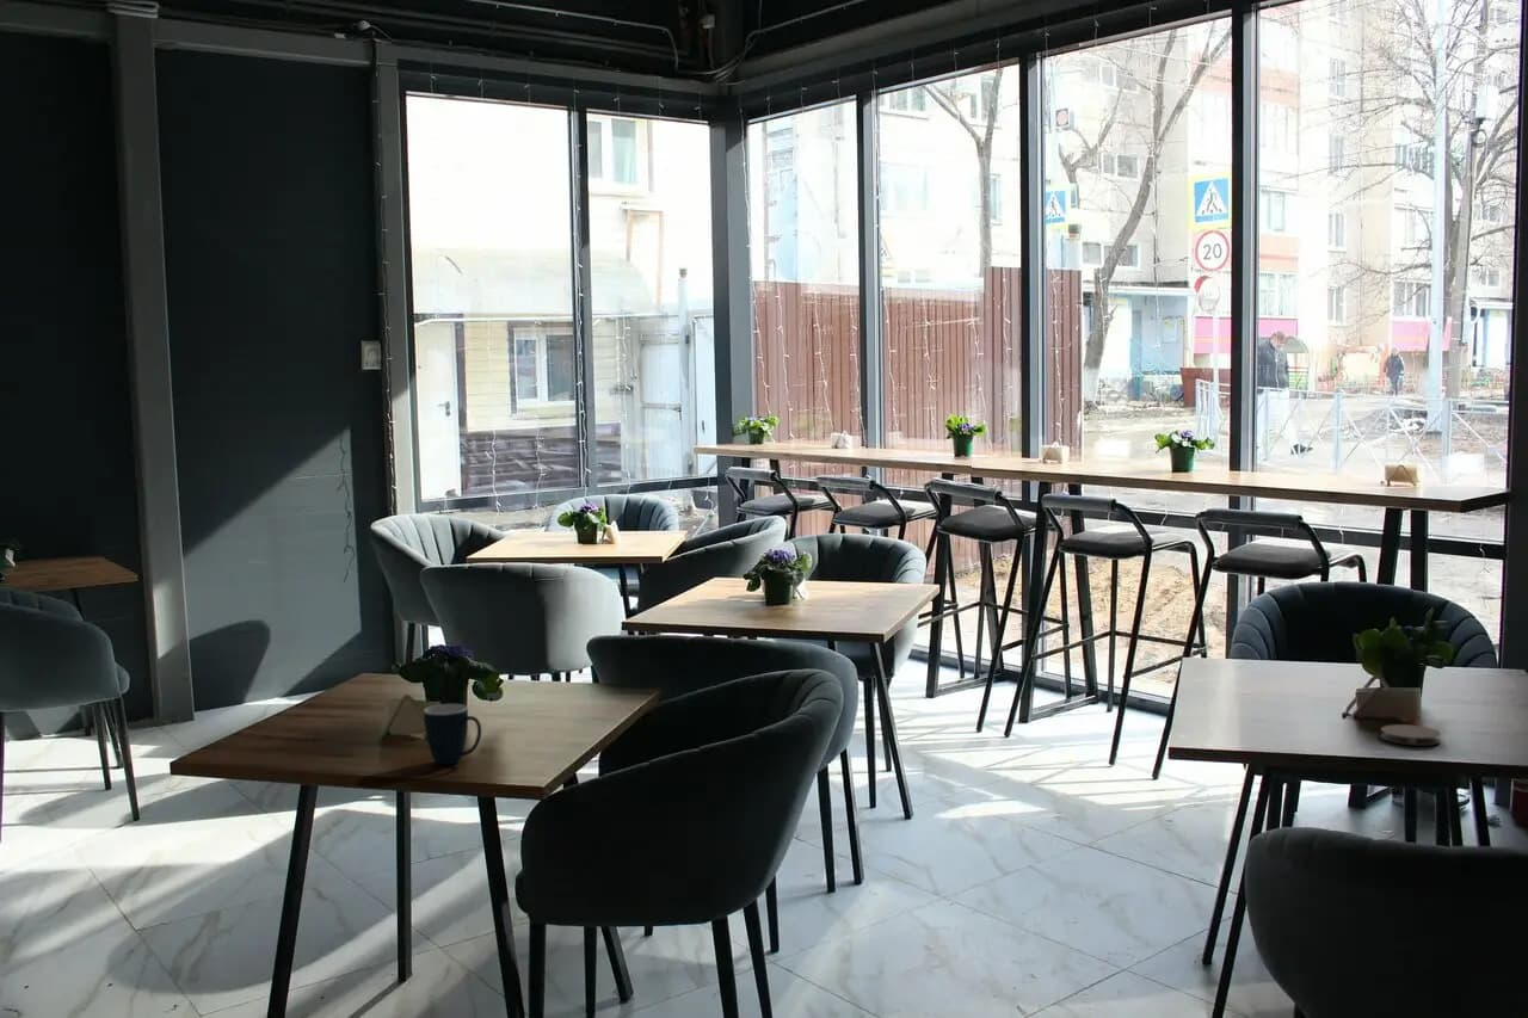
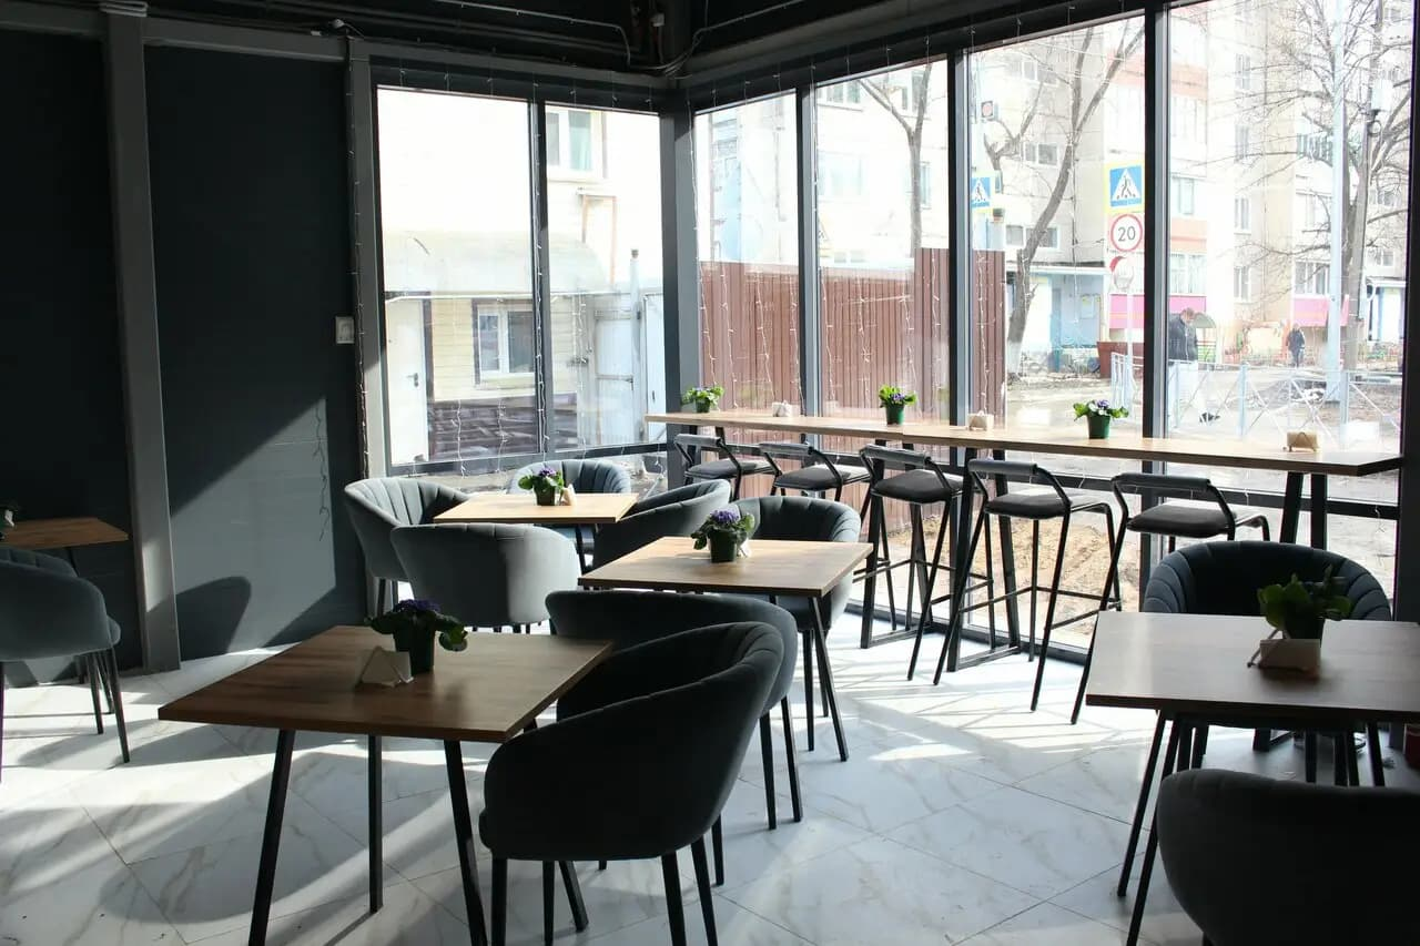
- mug (454, 735)
- coaster (1410, 734)
